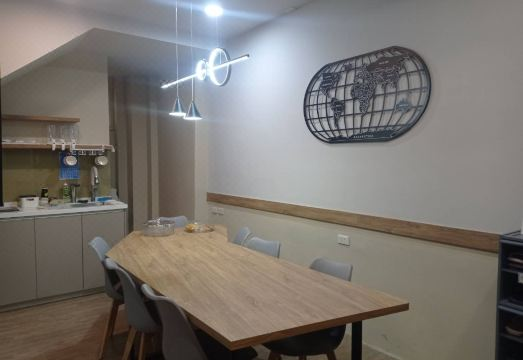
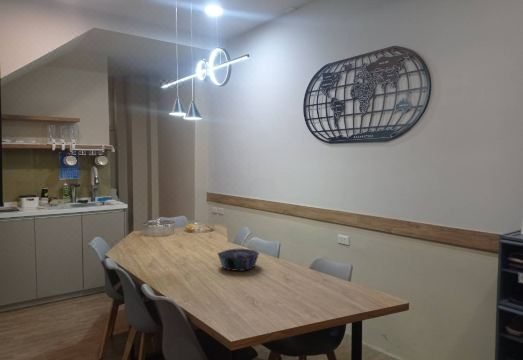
+ decorative bowl (238, 259)
